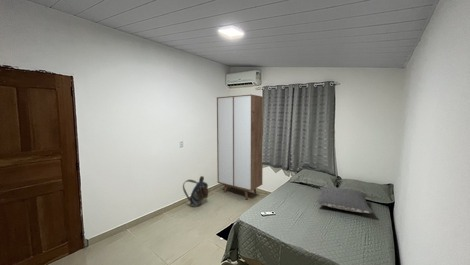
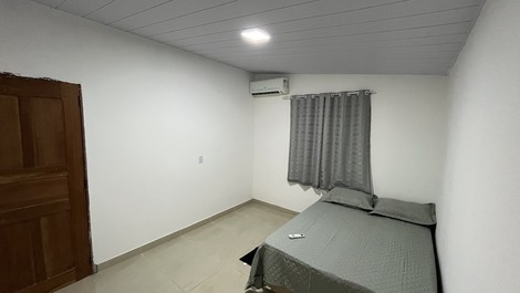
- backpack (197, 191)
- pillow (342, 198)
- wardrobe (239, 145)
